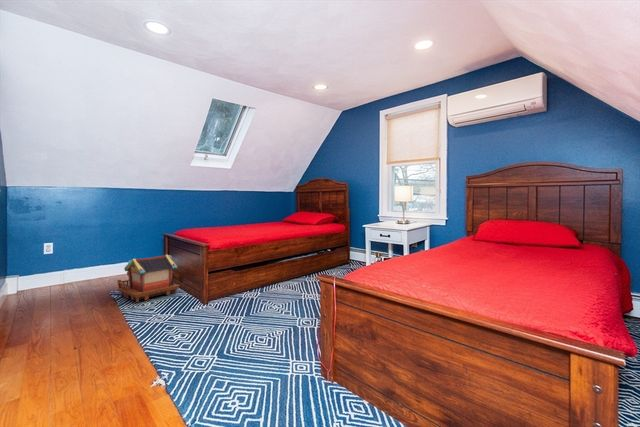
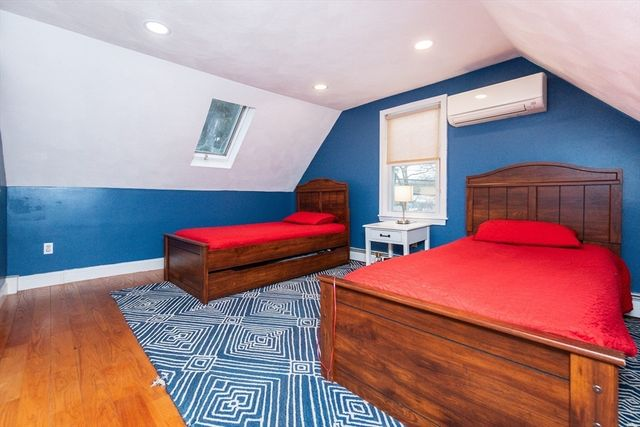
- toy house (147, 274)
